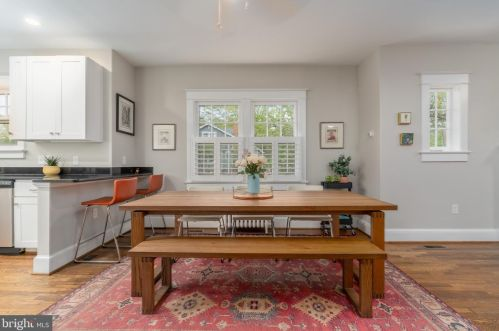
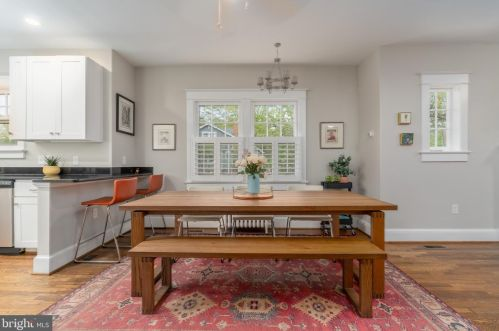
+ chandelier (279, 67)
